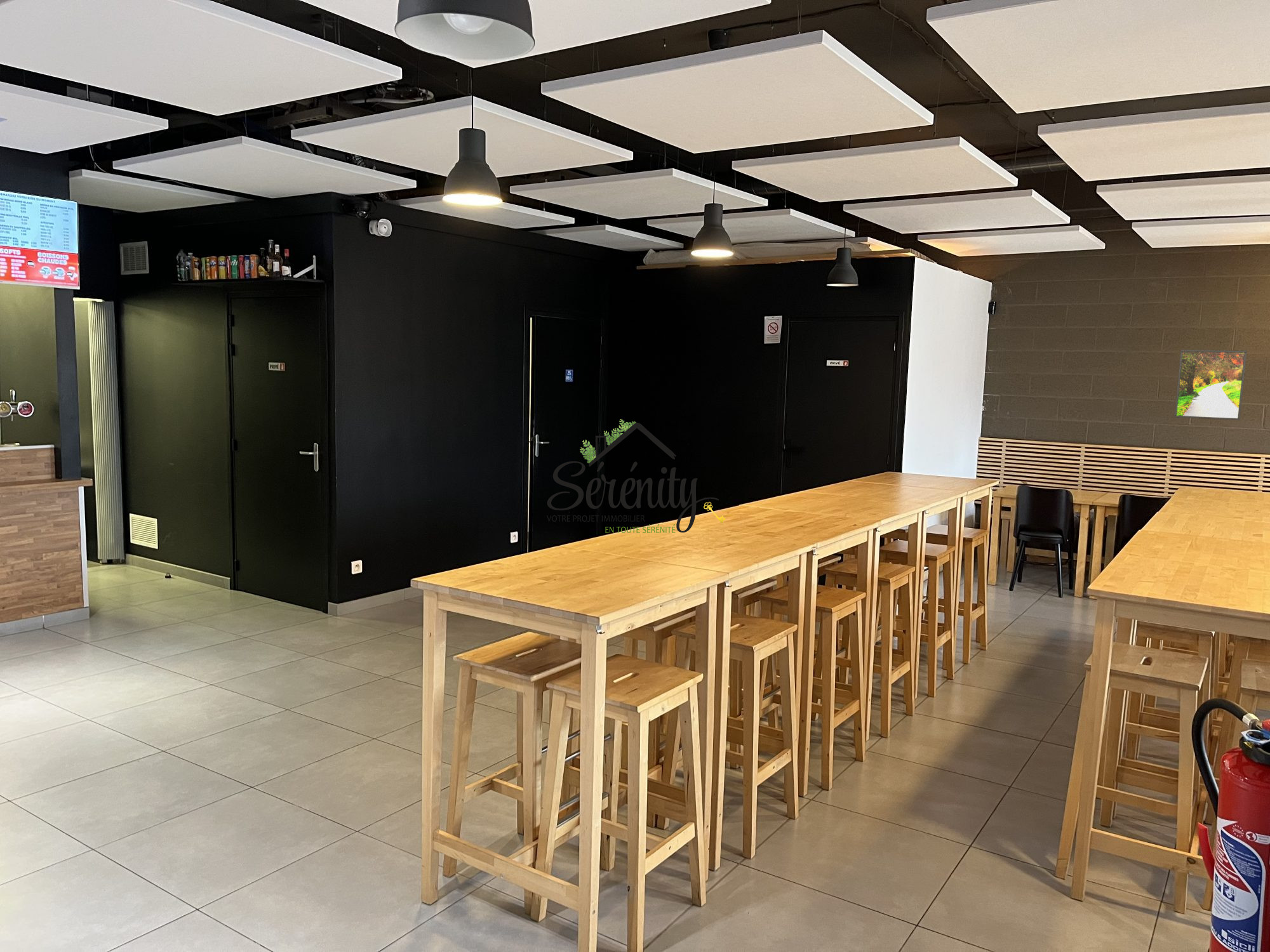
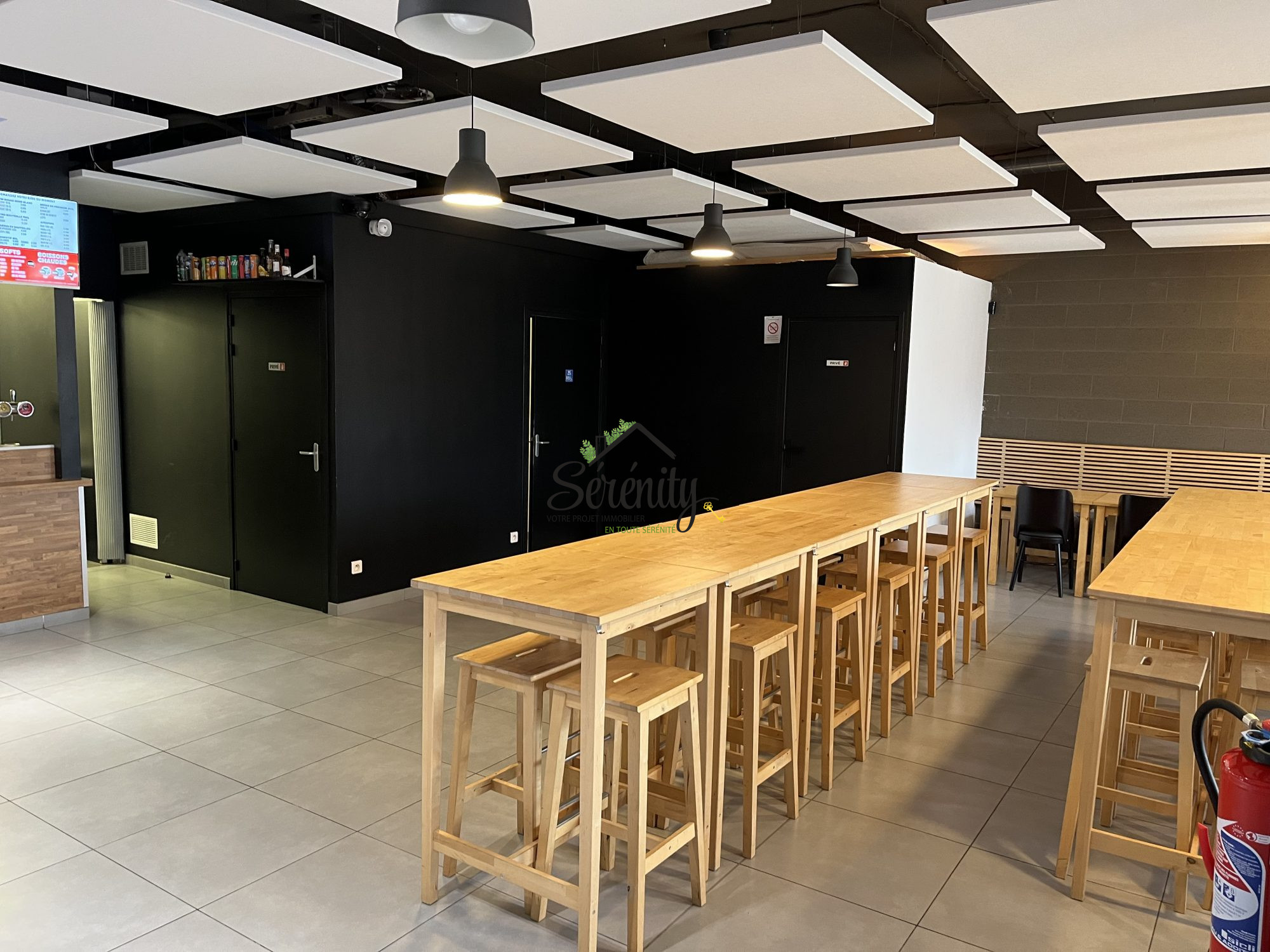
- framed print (1210, 385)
